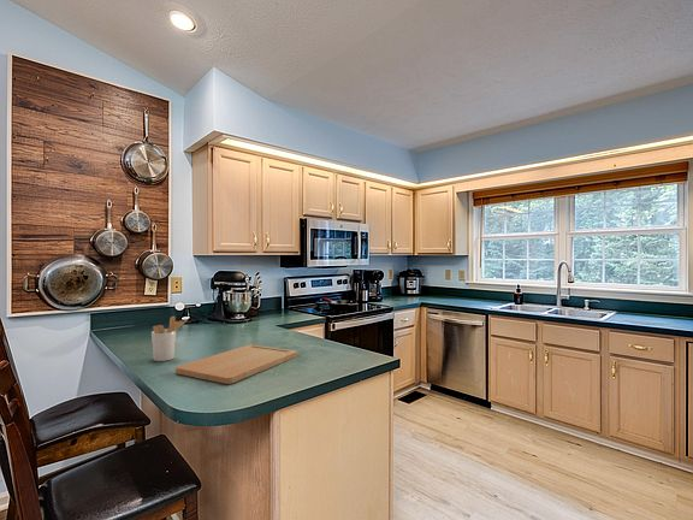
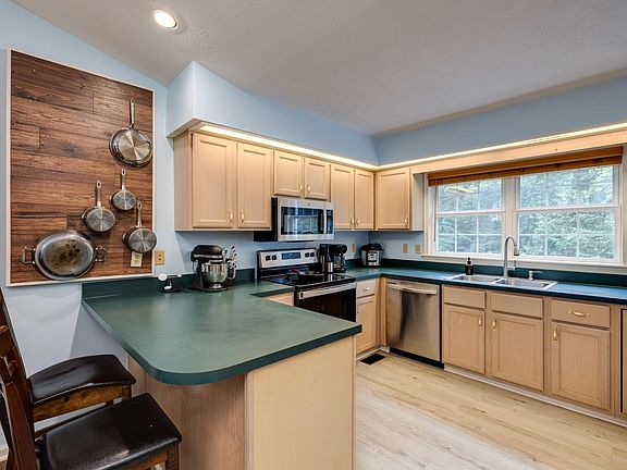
- utensil holder (168, 338)
- cutting board (241, 361)
